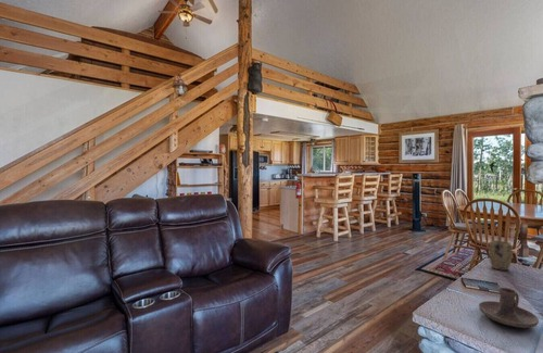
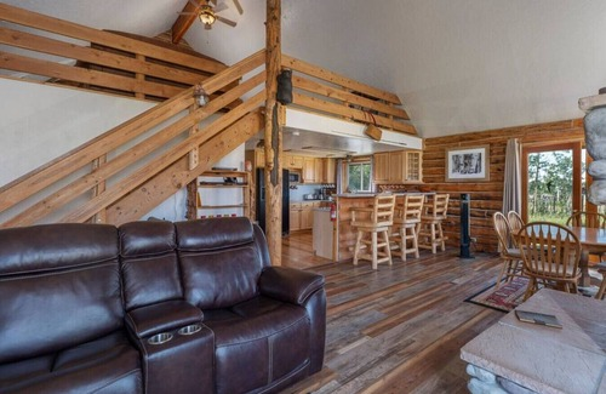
- plant pot (500, 255)
- candle holder (508, 303)
